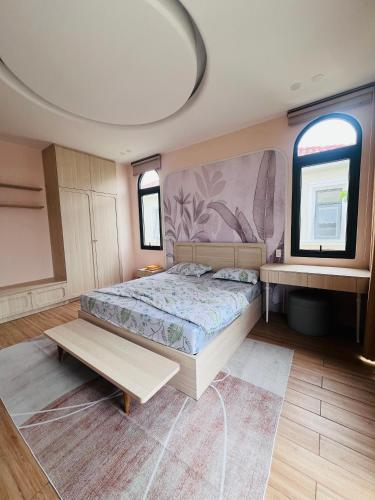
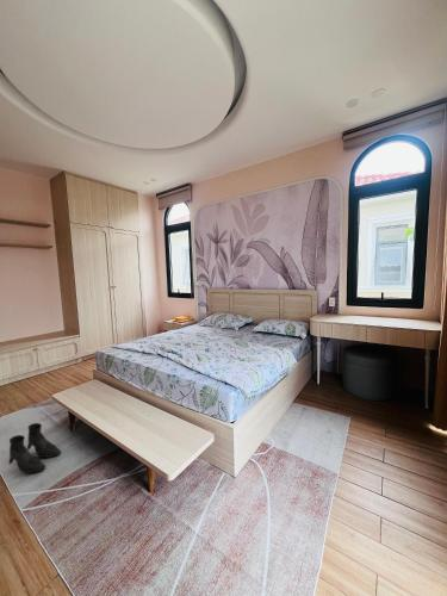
+ boots (35, 445)
